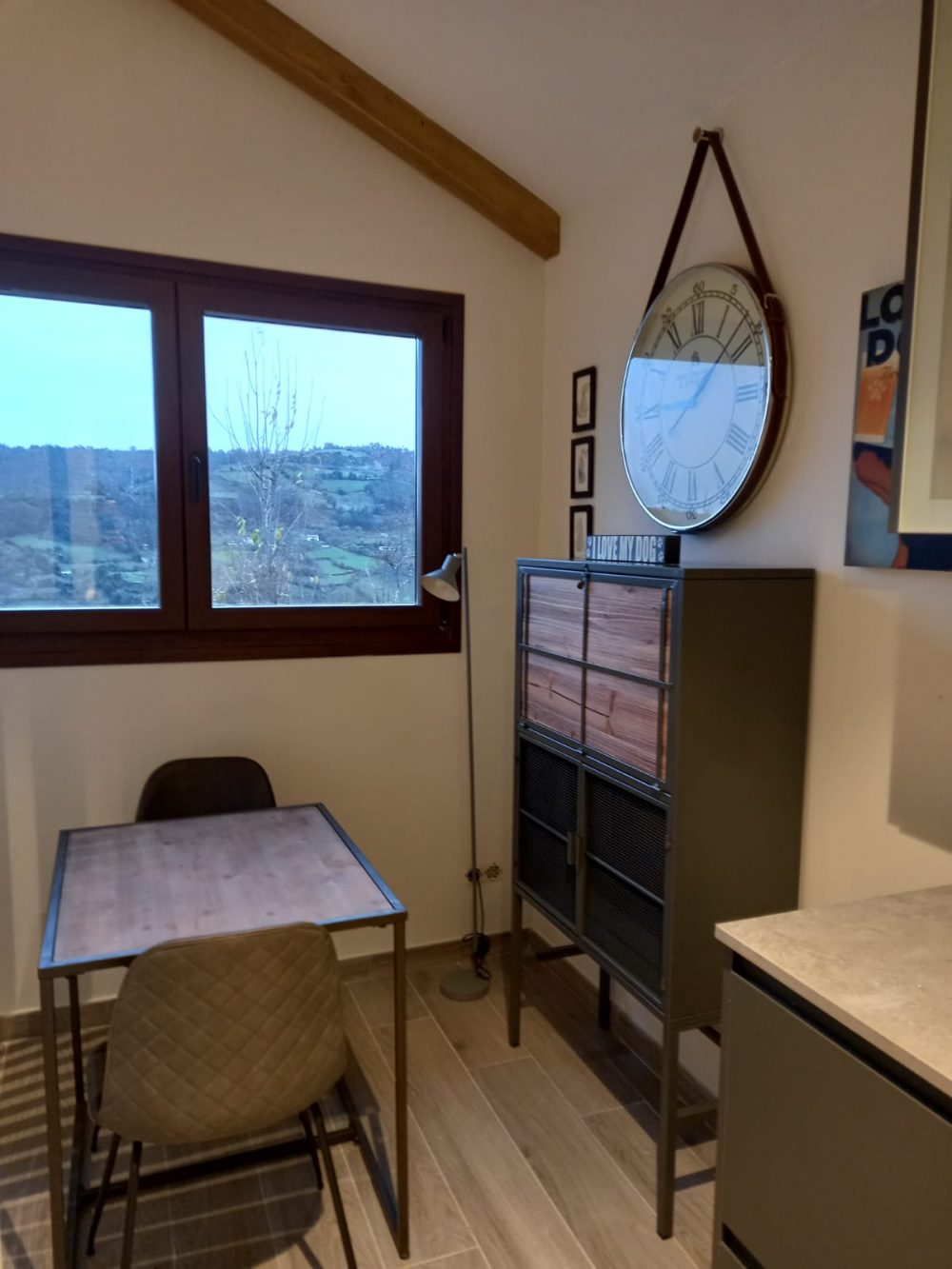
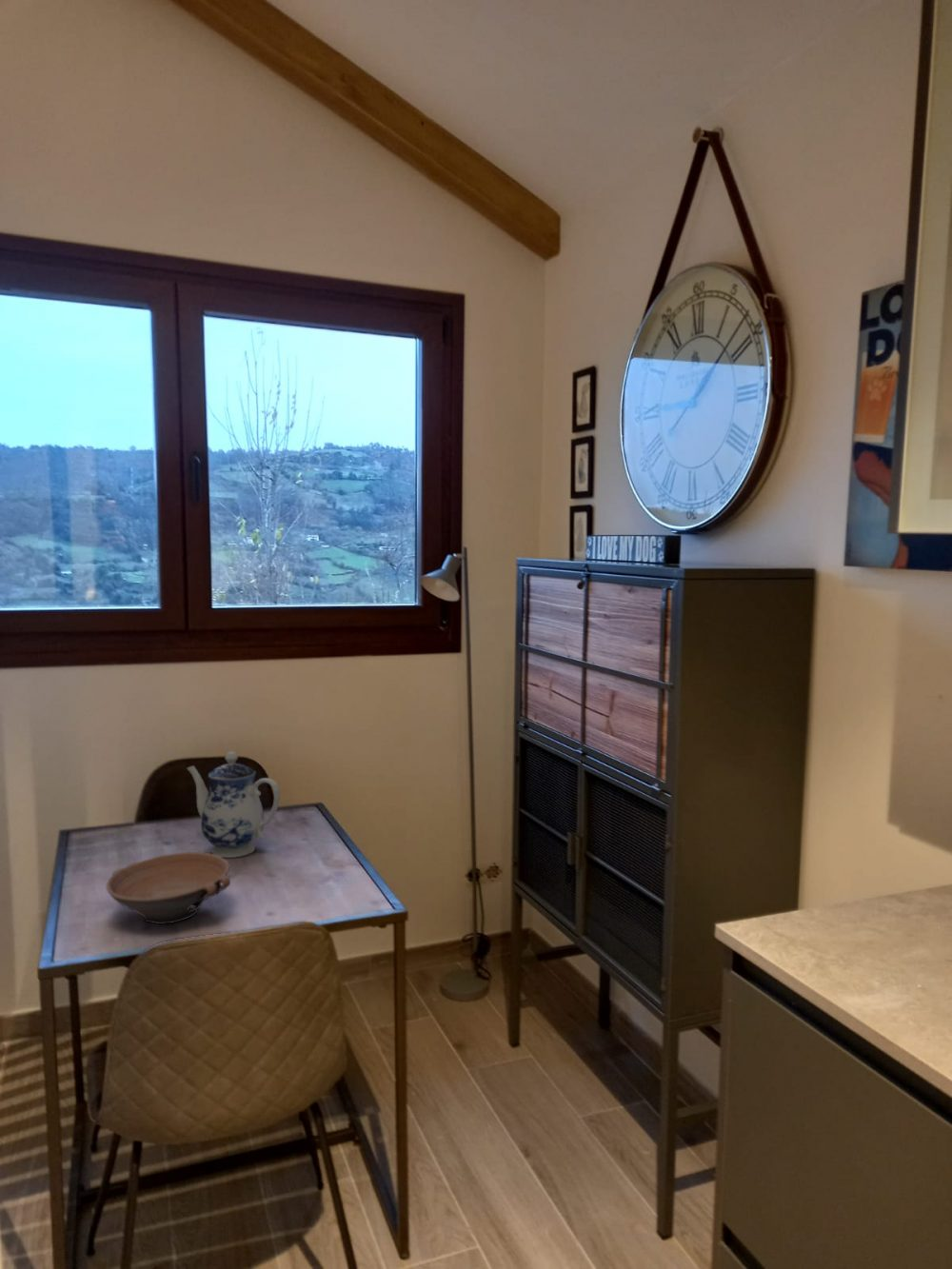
+ teapot (232, 801)
+ bowl (169, 893)
